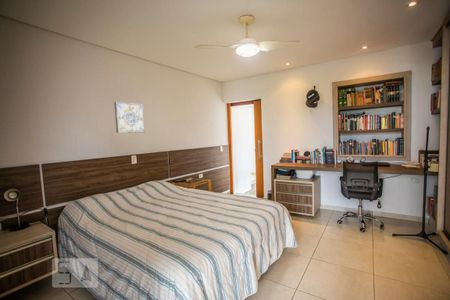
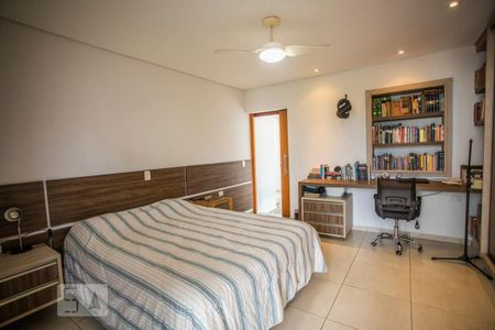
- wall art (130, 118)
